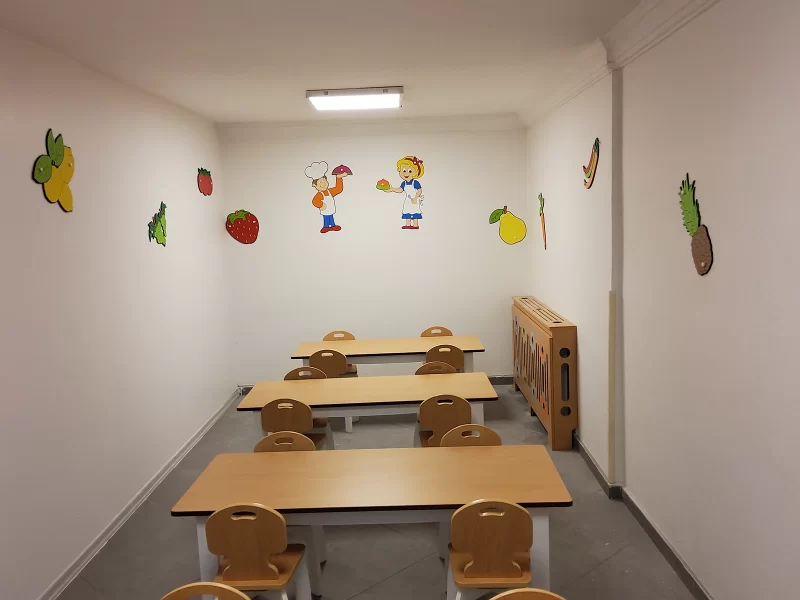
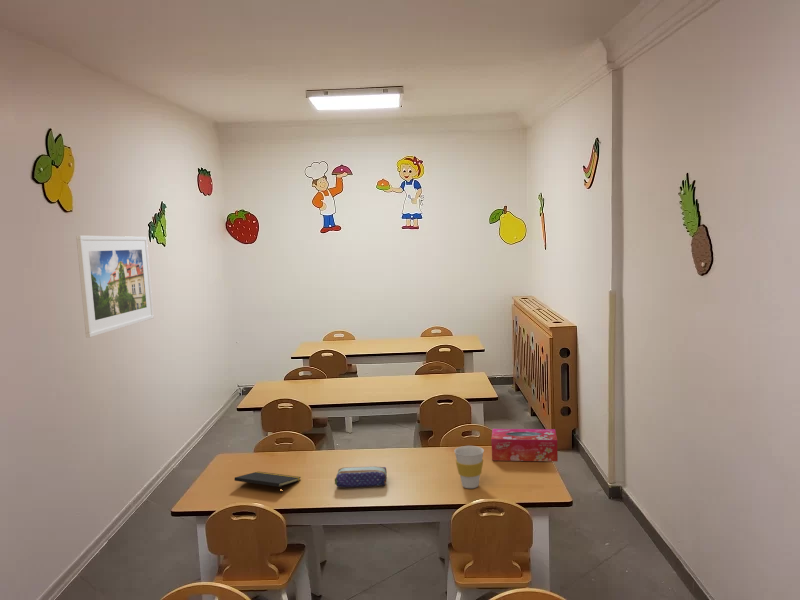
+ notepad (268, 478)
+ pencil case (360, 476)
+ cup (469, 468)
+ tissue box (524, 444)
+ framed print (119, 281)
